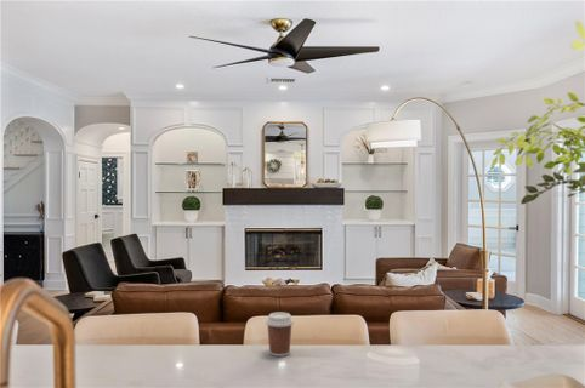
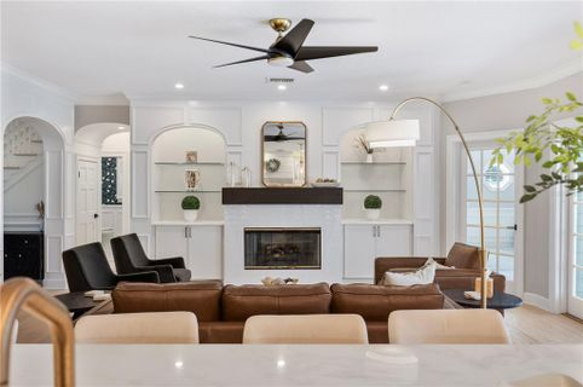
- coffee cup (279, 333)
